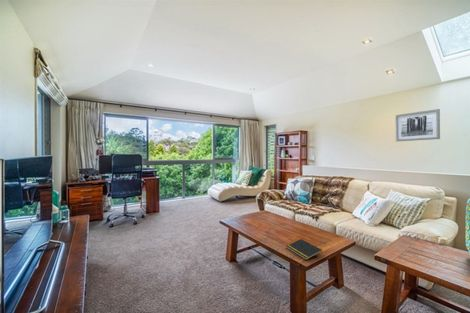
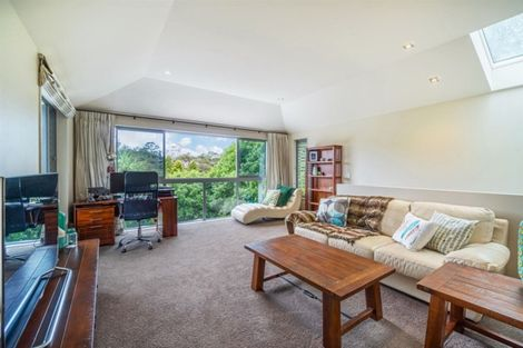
- notepad (303, 248)
- wall art (416, 126)
